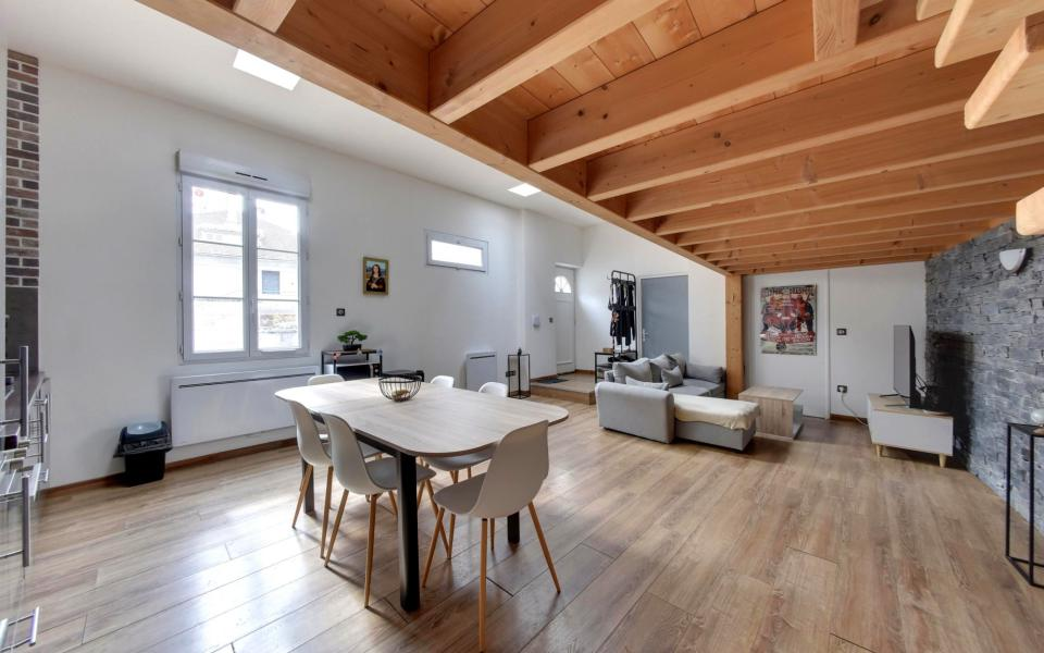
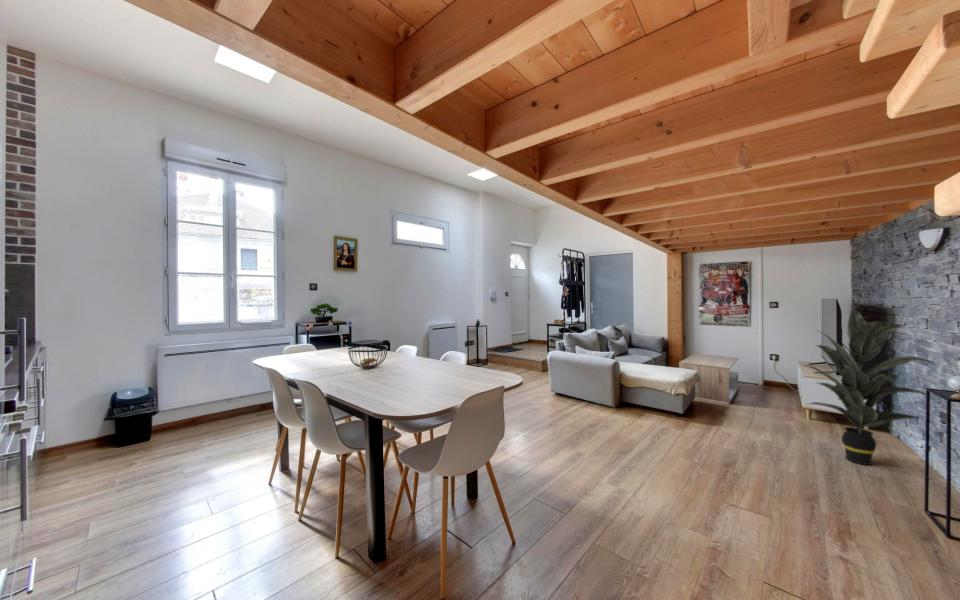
+ indoor plant (862, 385)
